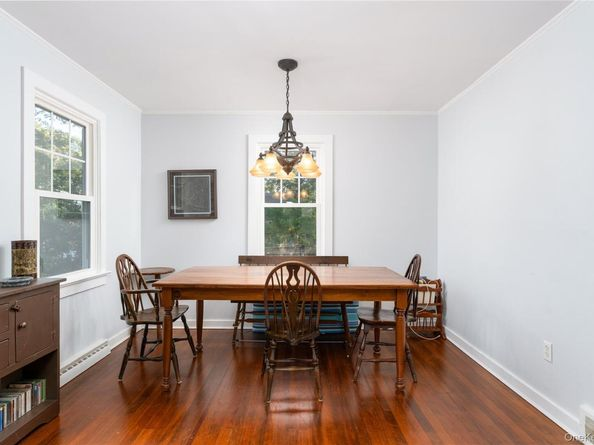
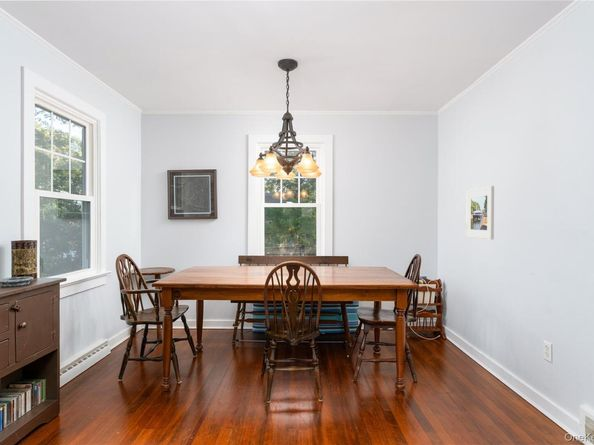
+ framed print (479, 213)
